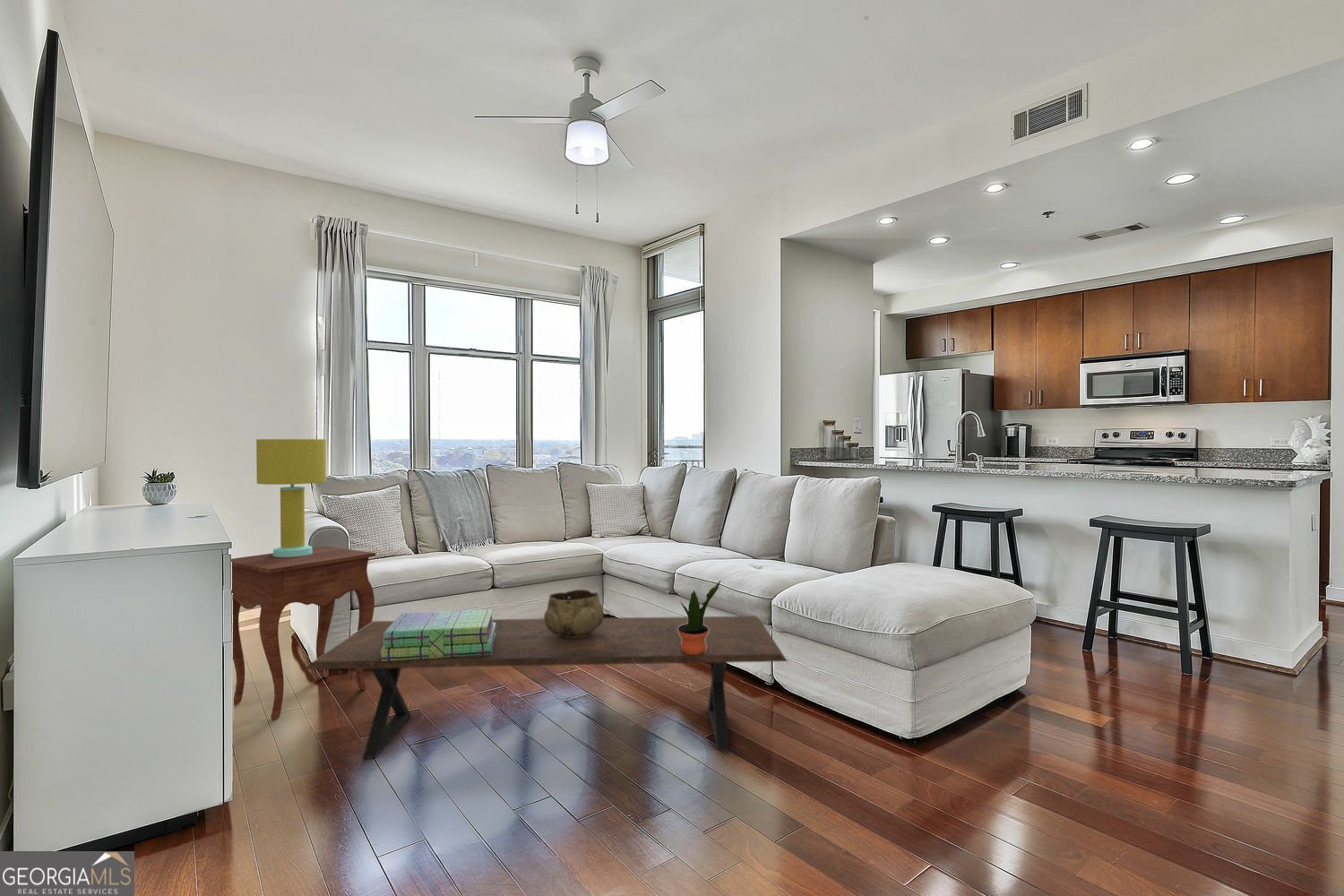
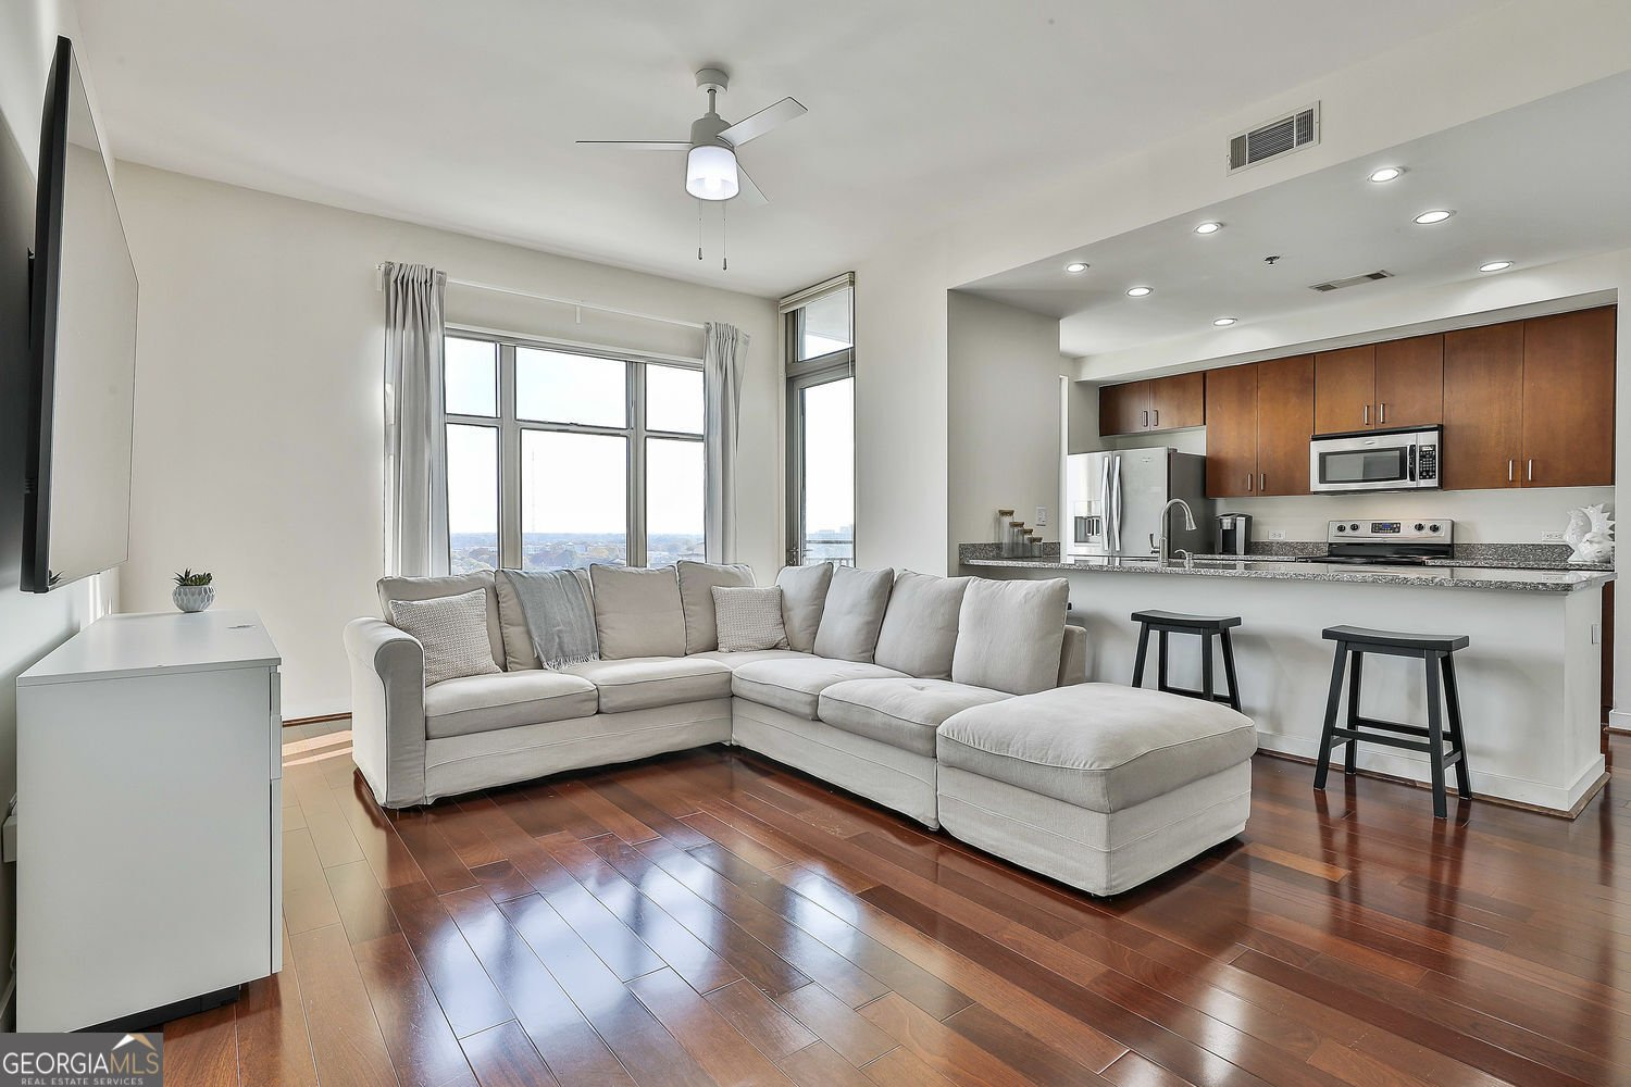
- side table (317, 630)
- stack of books (442, 633)
- decorative bowl (574, 614)
- table lamp (292, 496)
- coffee table (559, 664)
- potted plant (699, 614)
